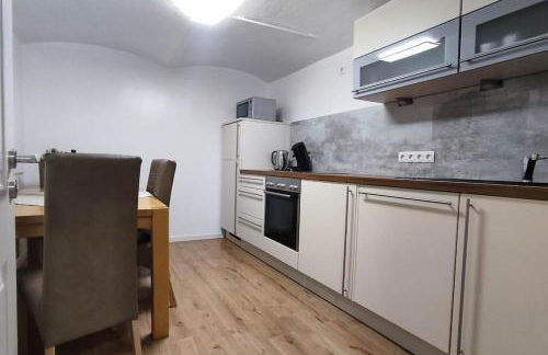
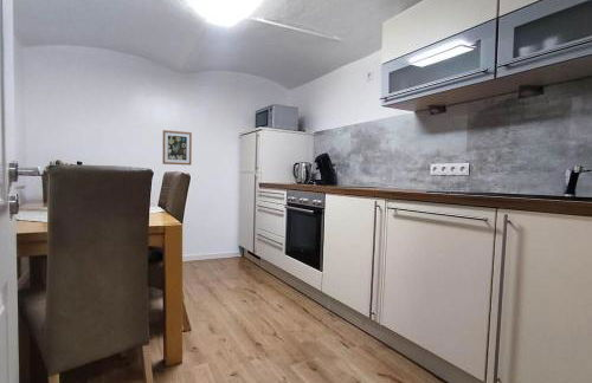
+ wall art (176, 148)
